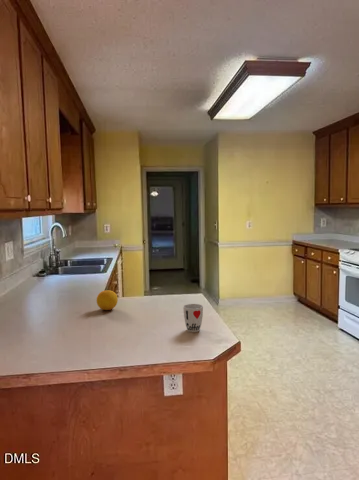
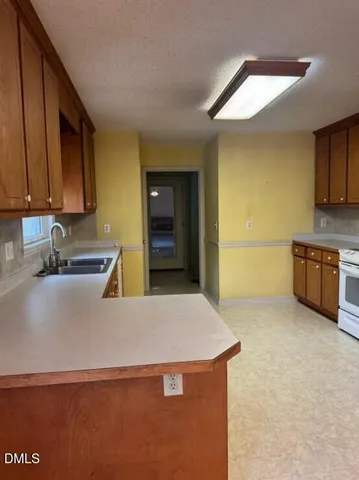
- cup (193, 318)
- fruit (107, 300)
